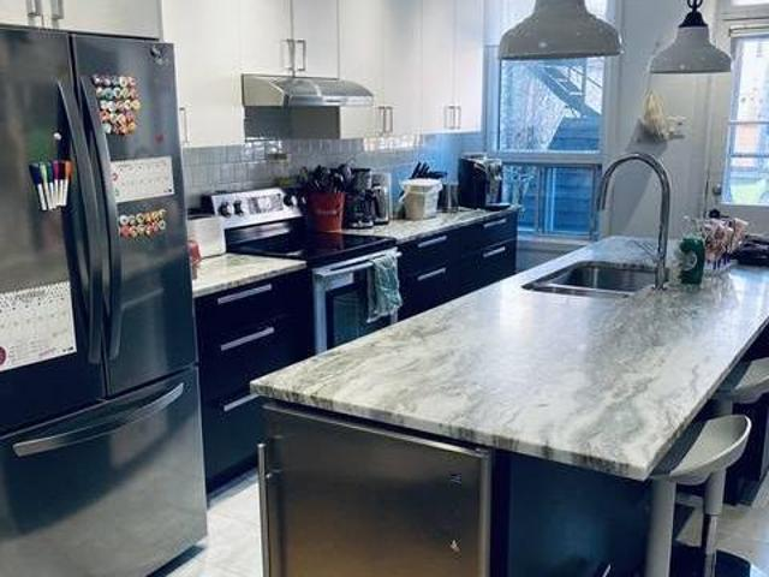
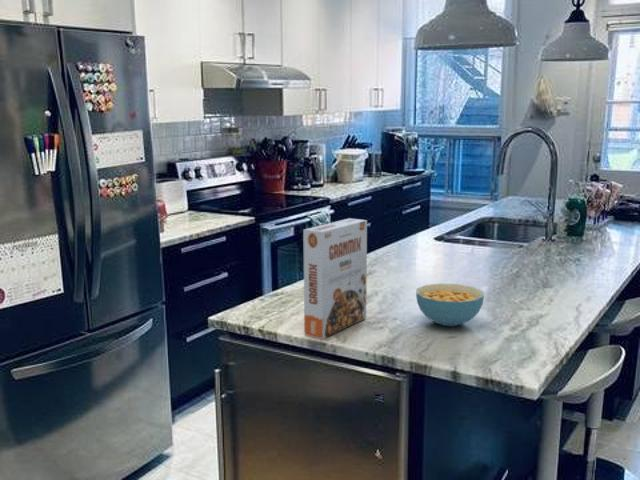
+ cereal box (336, 276)
+ cereal bowl (449, 308)
